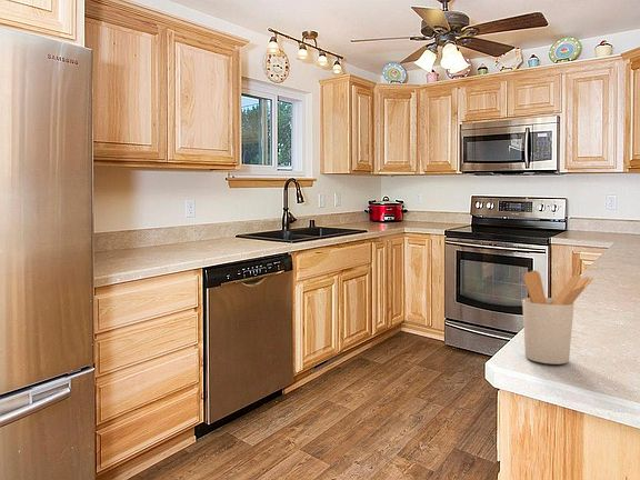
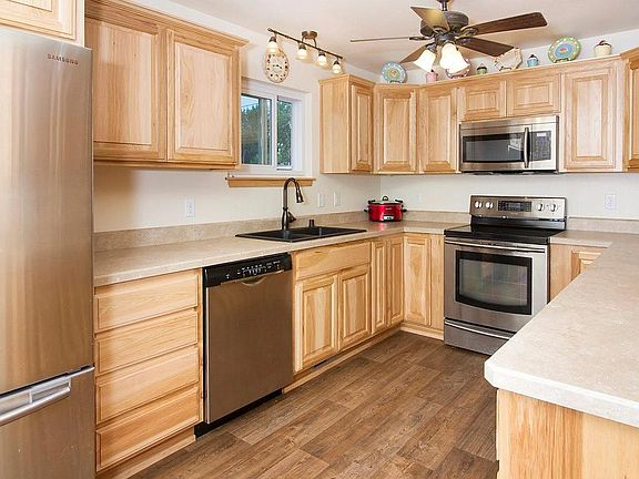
- utensil holder (558, 314)
